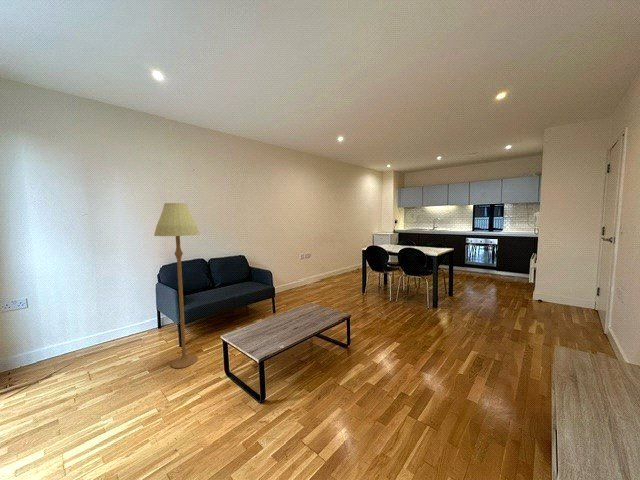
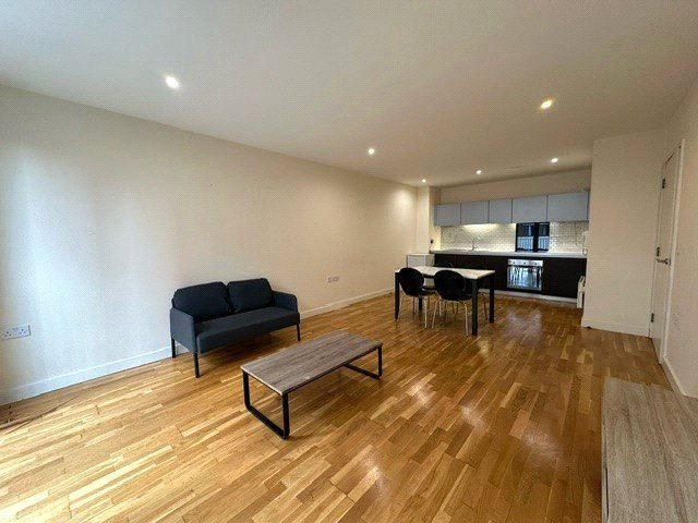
- floor lamp (180, 284)
